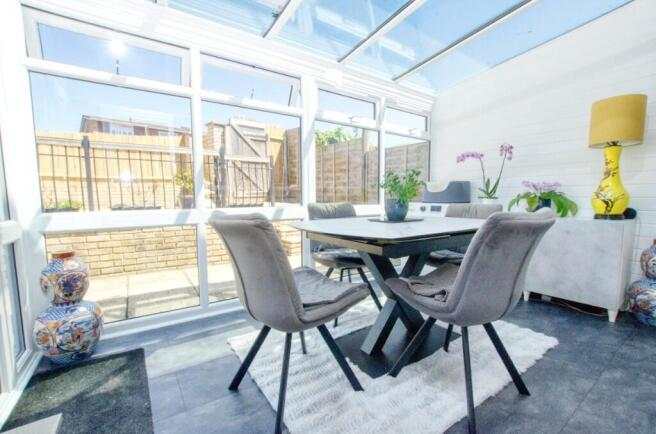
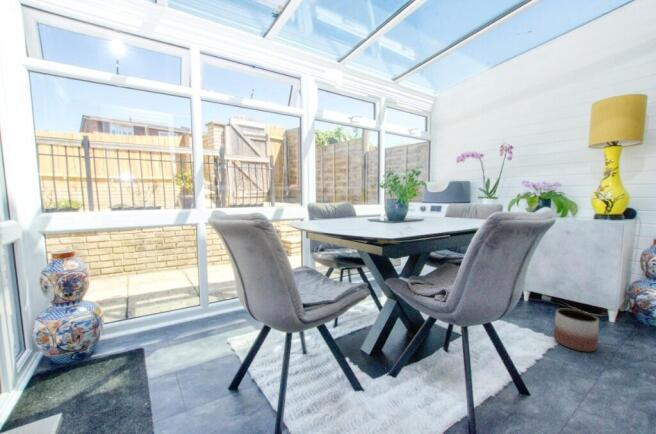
+ planter (575, 329)
